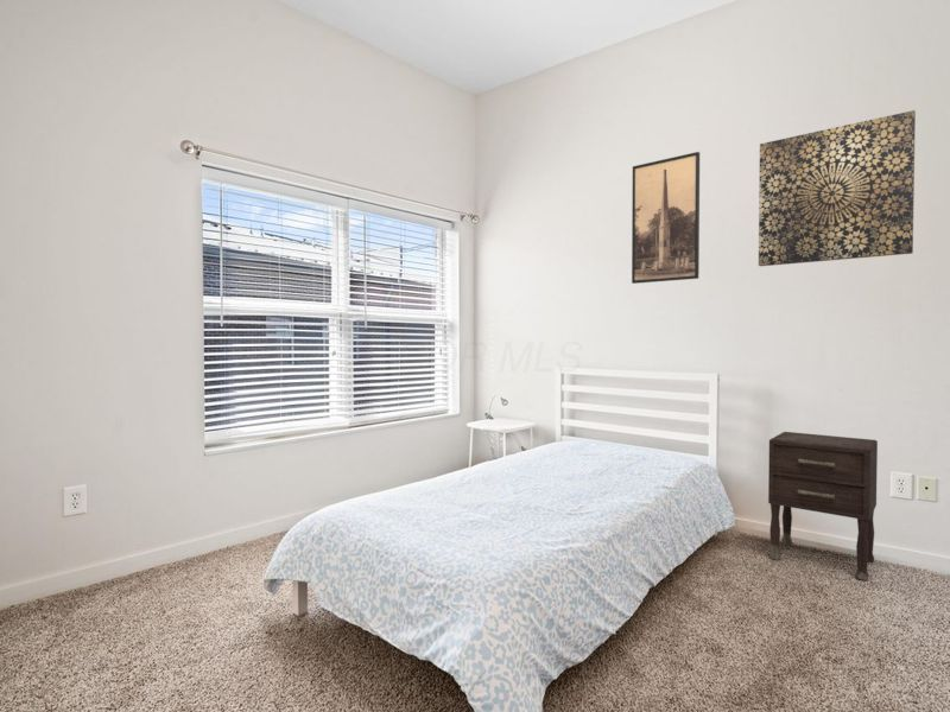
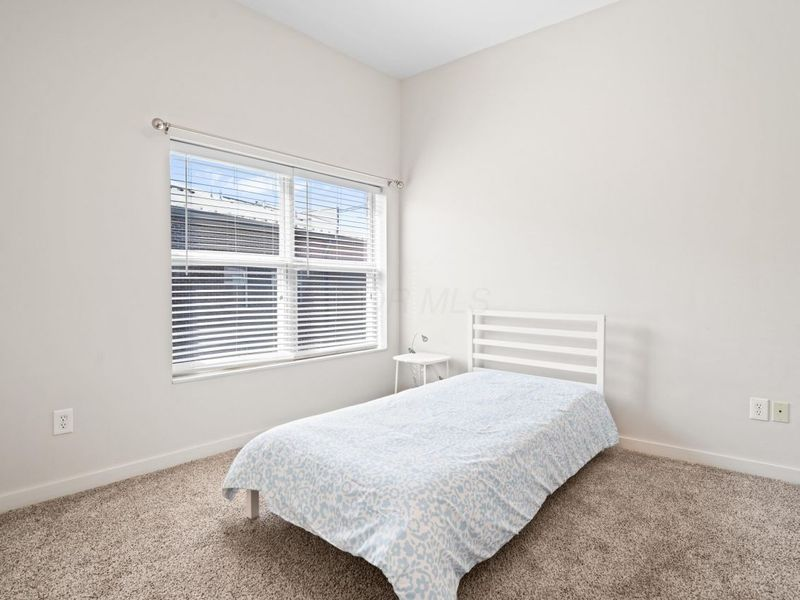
- nightstand (822, 500)
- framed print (664, 220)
- wall art (830, 195)
